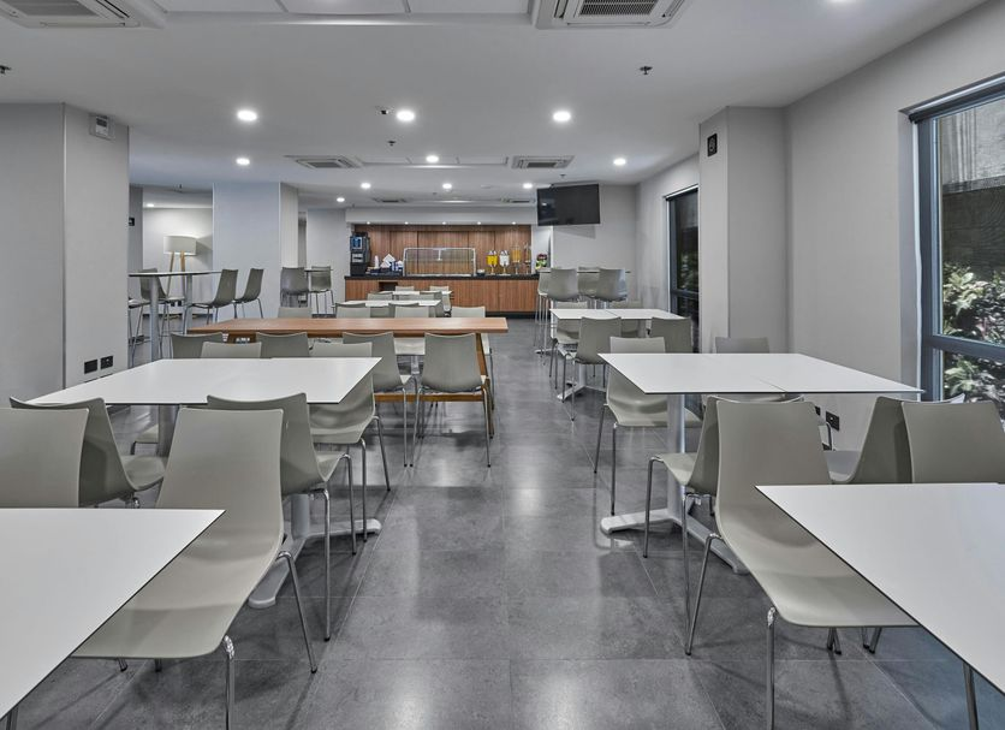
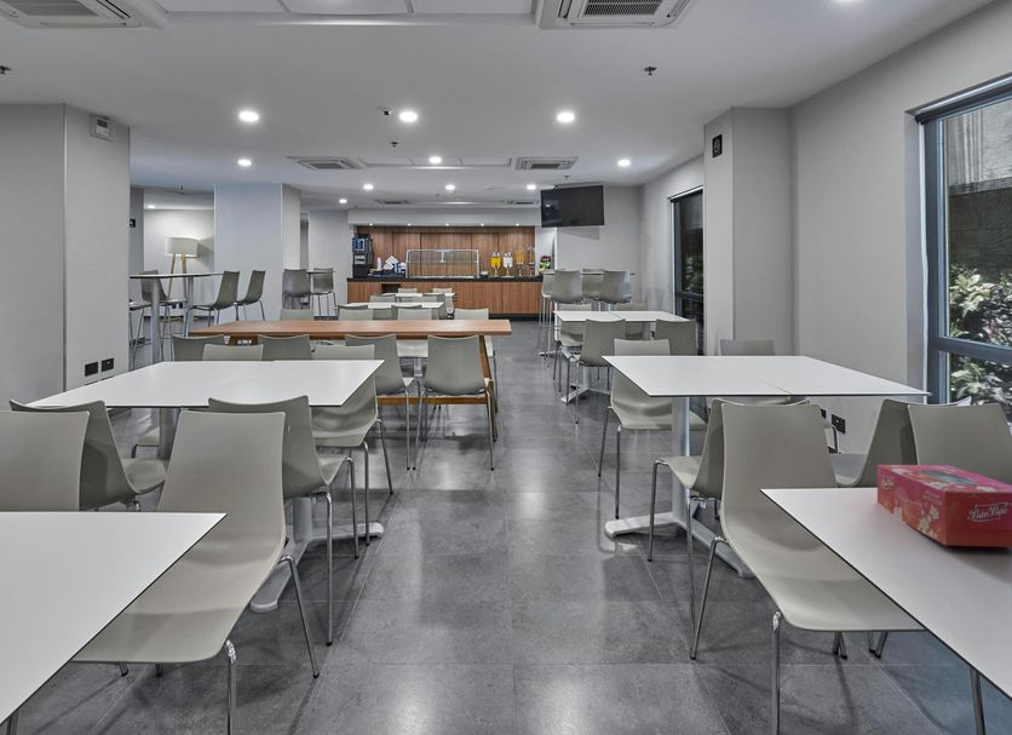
+ tissue box (947, 501)
